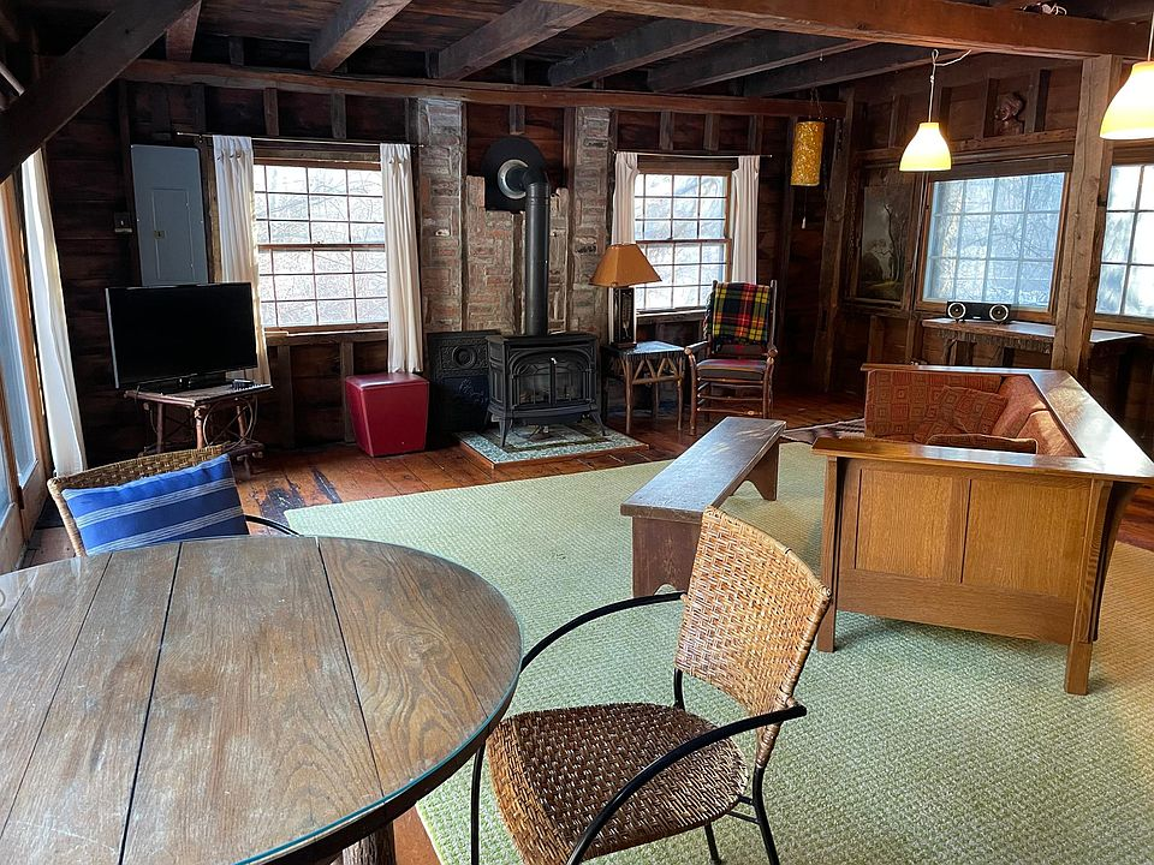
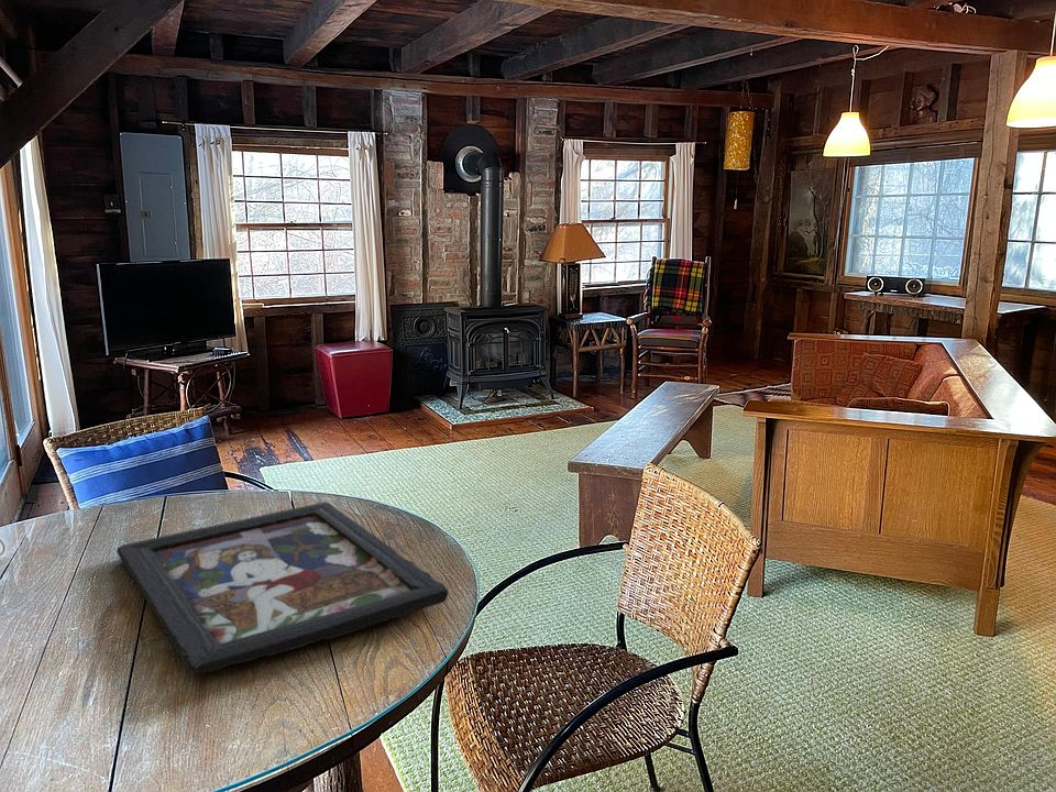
+ board game (272, 571)
